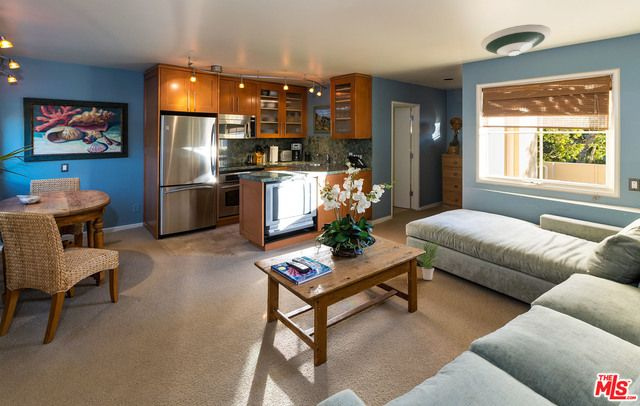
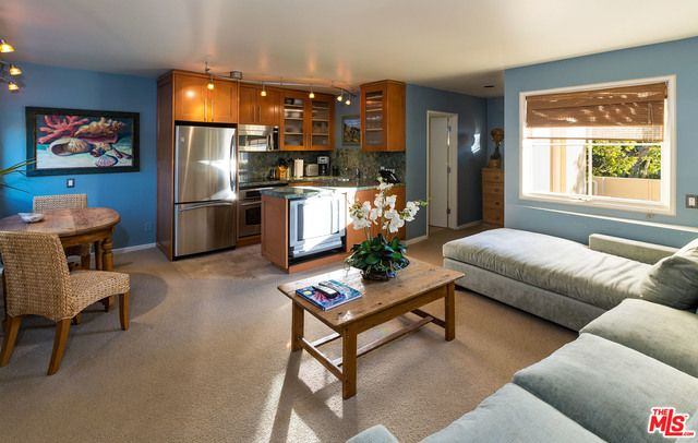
- potted plant (427, 257)
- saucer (514, 46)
